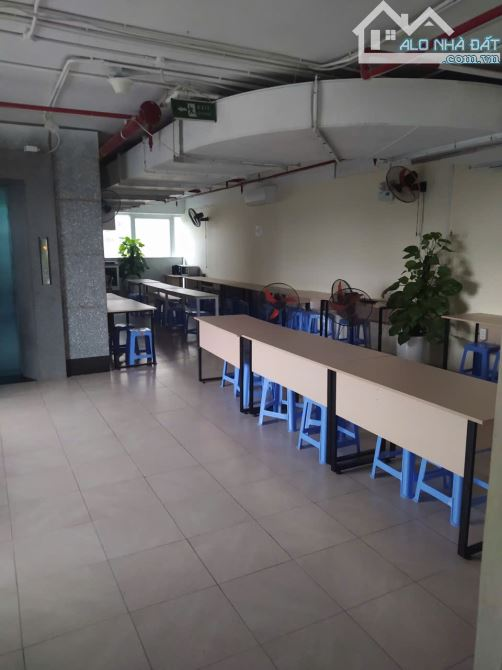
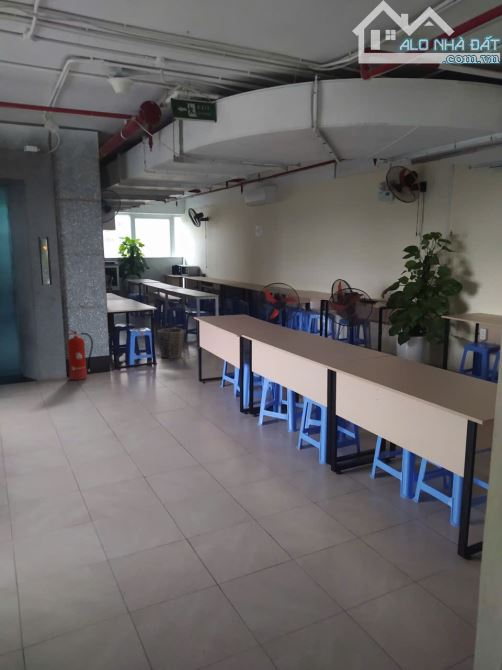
+ fire extinguisher (81, 353)
+ waste bin (171, 343)
